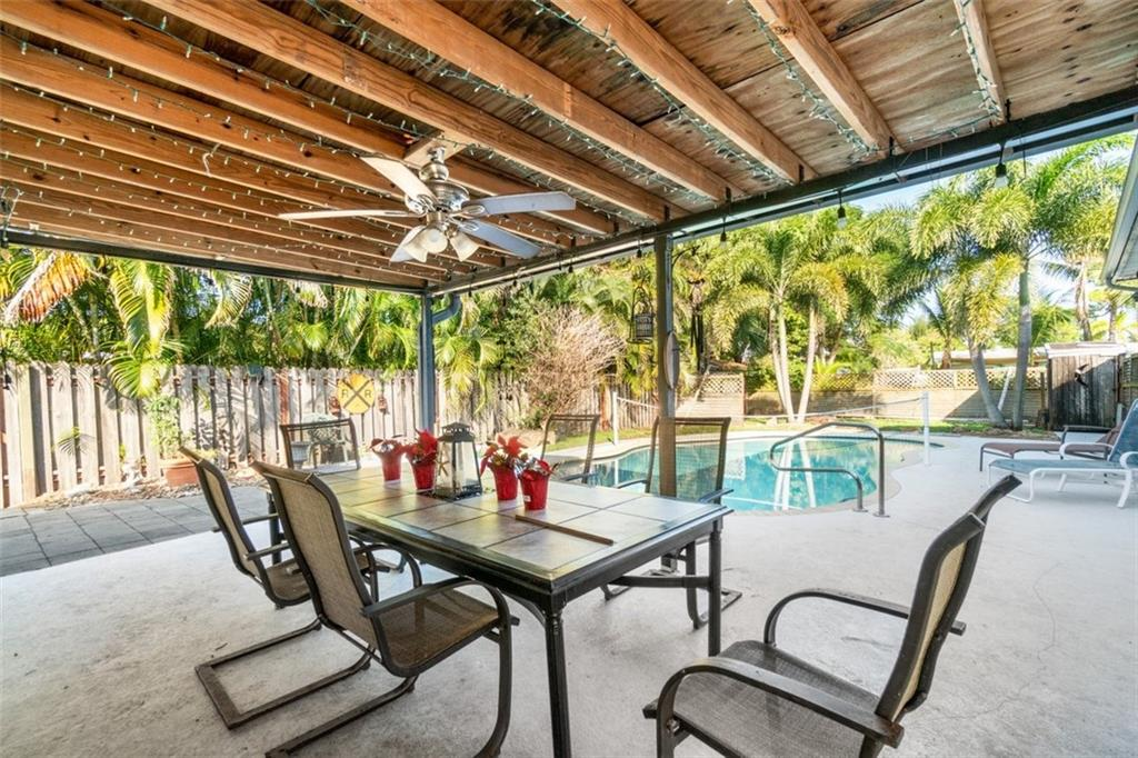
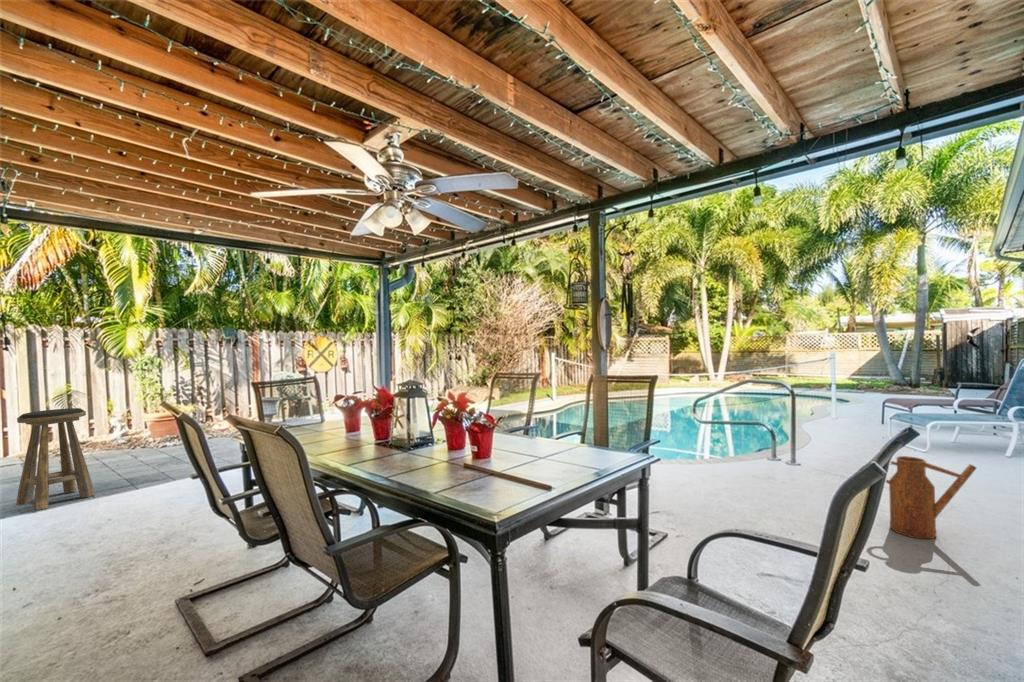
+ stool (60, 455)
+ watering can (924, 496)
